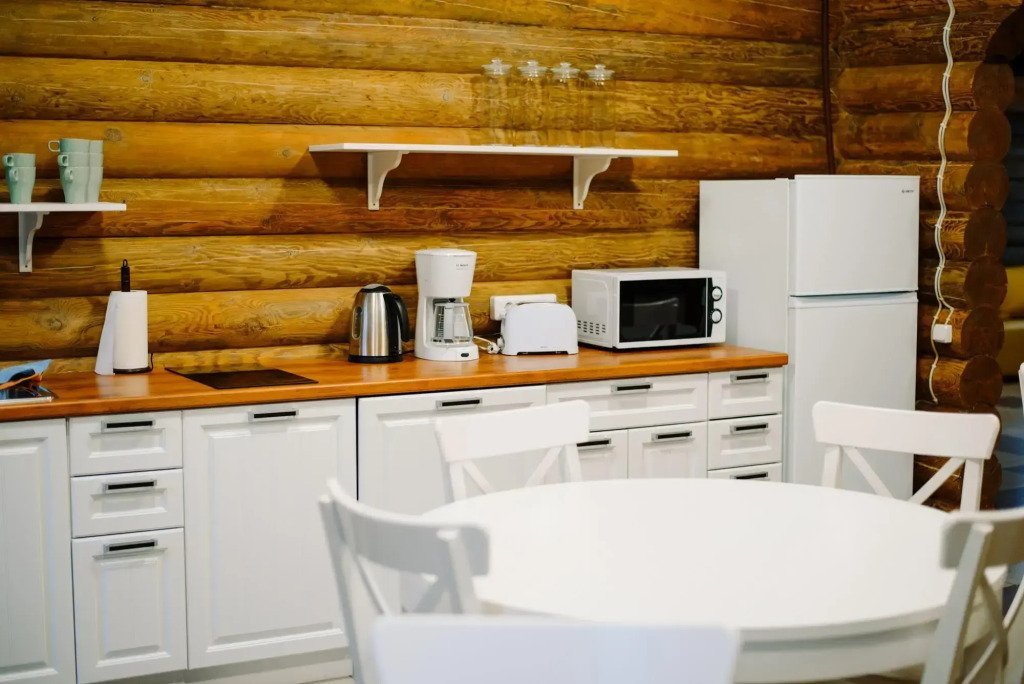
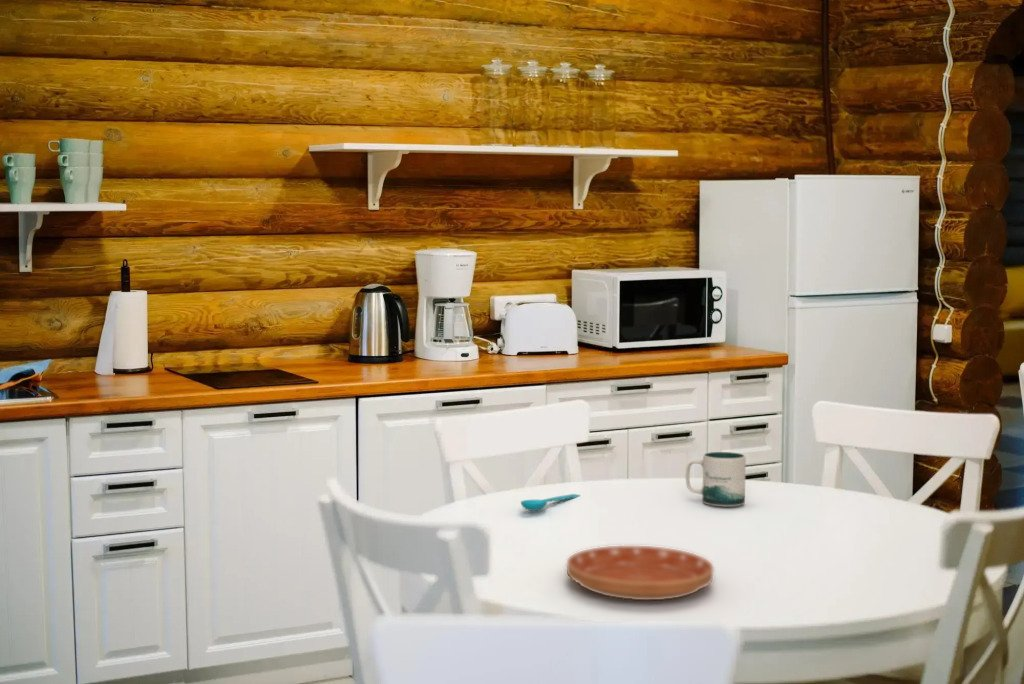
+ mug (714, 478)
+ spoon (551, 499)
+ saucer (639, 573)
